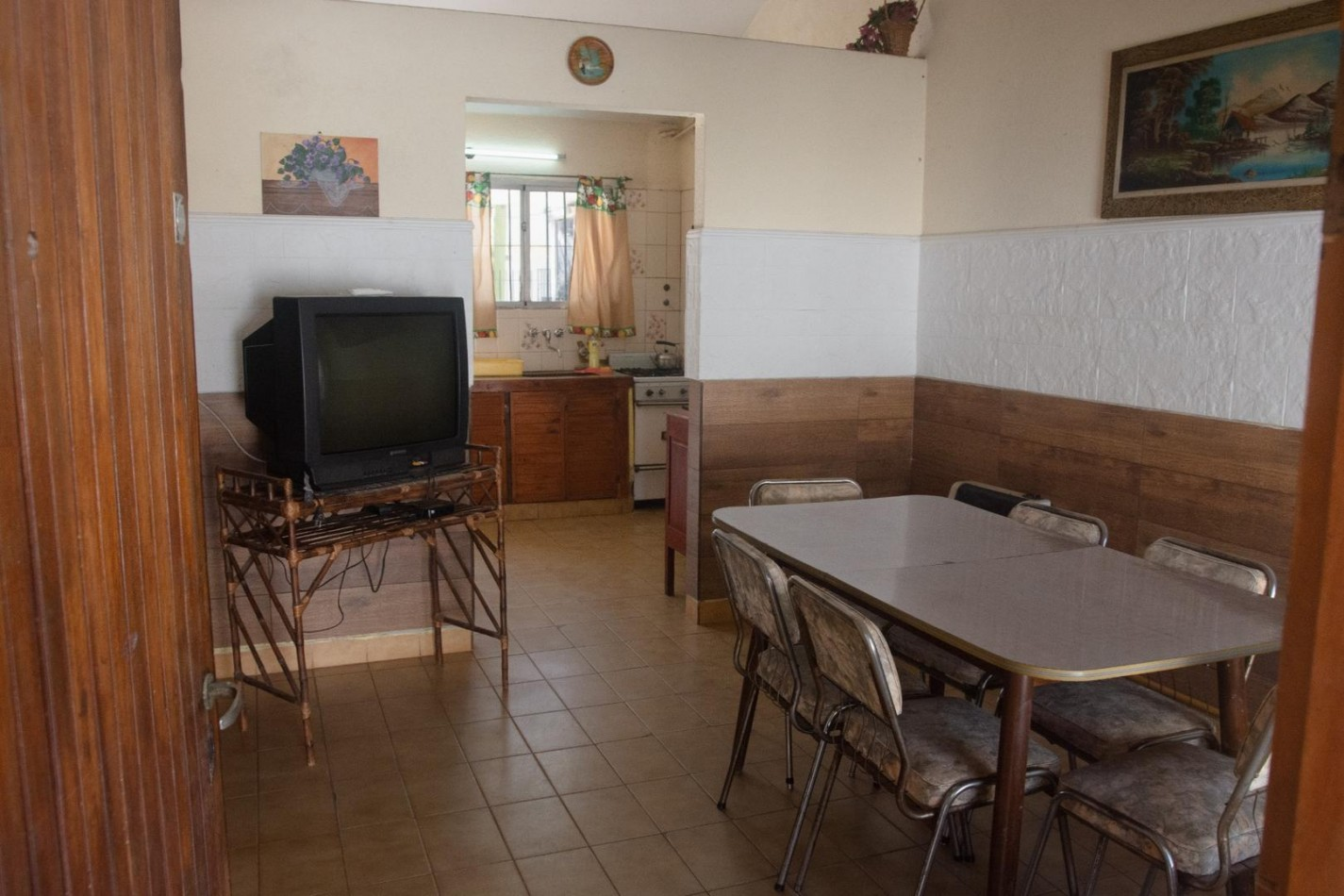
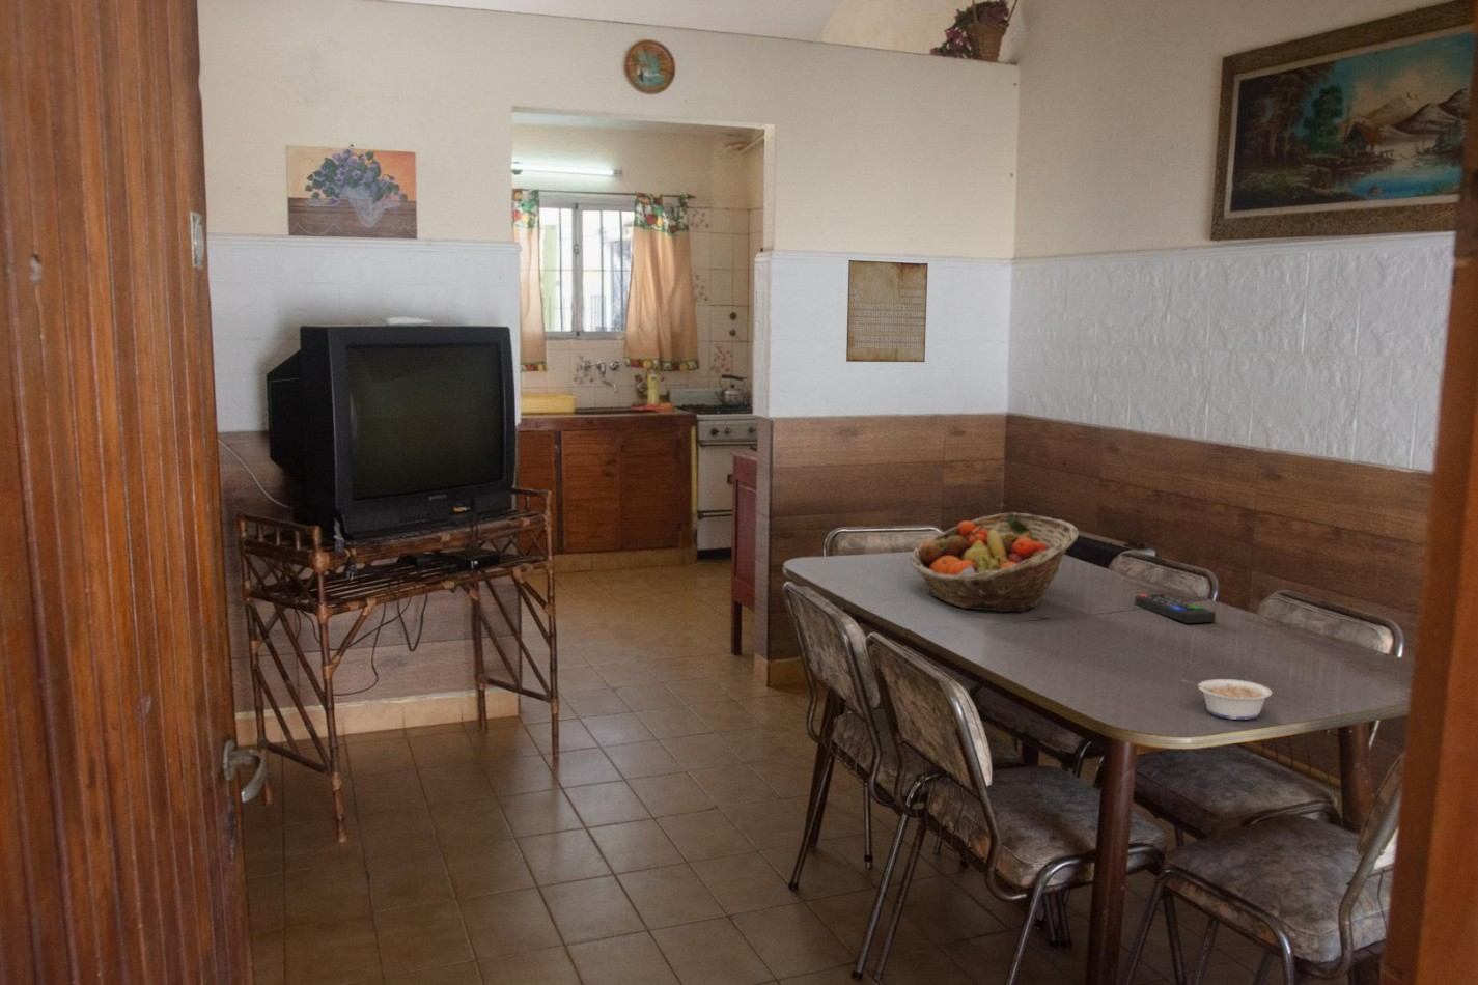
+ periodic table (885, 311)
+ legume (1232, 698)
+ fruit basket (992, 558)
+ remote control (1173, 608)
